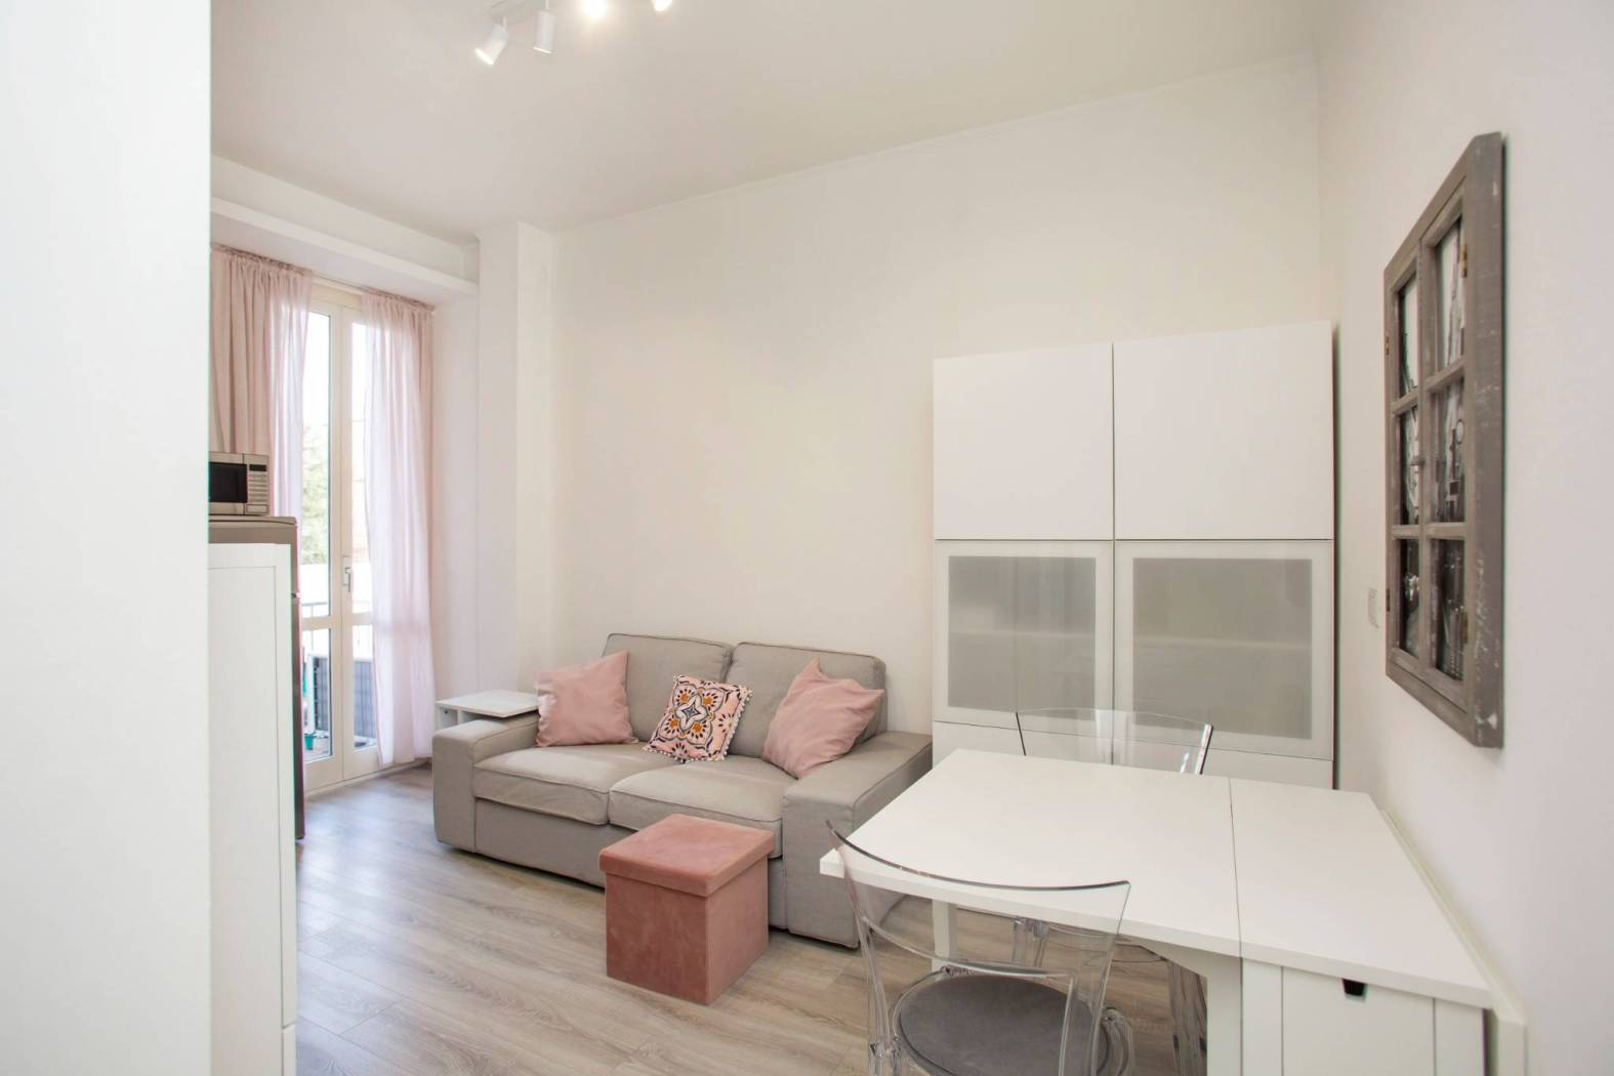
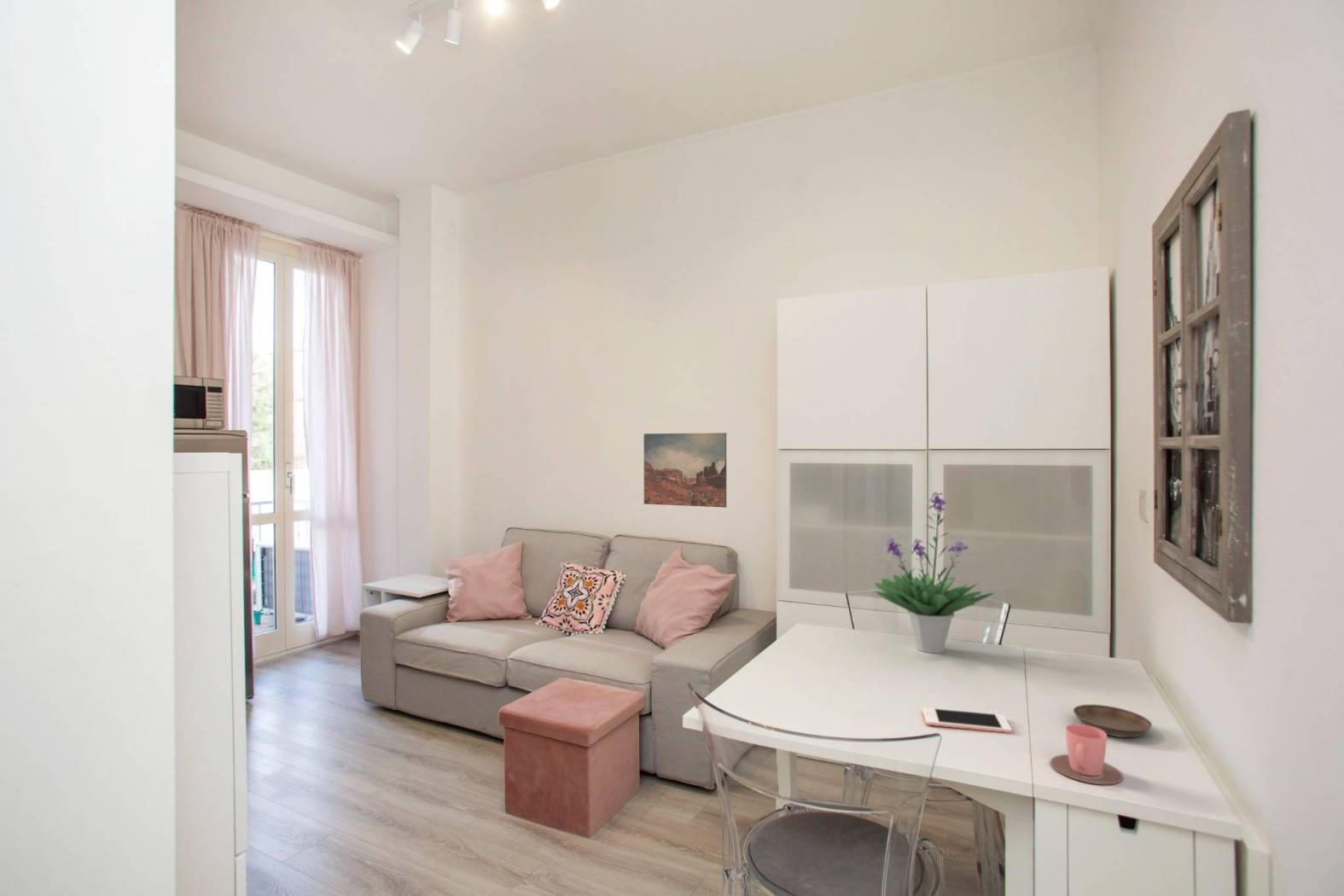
+ potted plant (929, 572)
+ cup (1085, 751)
+ wall art (684, 469)
+ saucer (1111, 722)
+ cell phone (965, 719)
